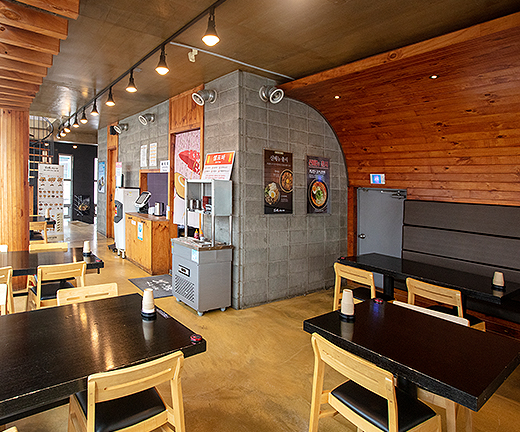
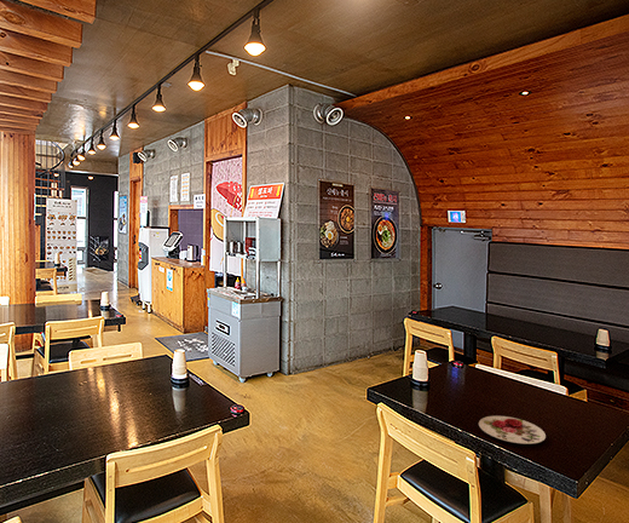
+ plate (510, 427)
